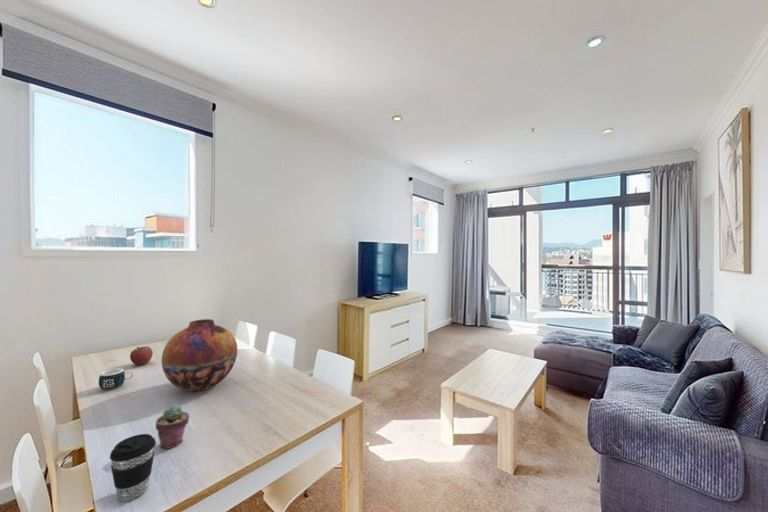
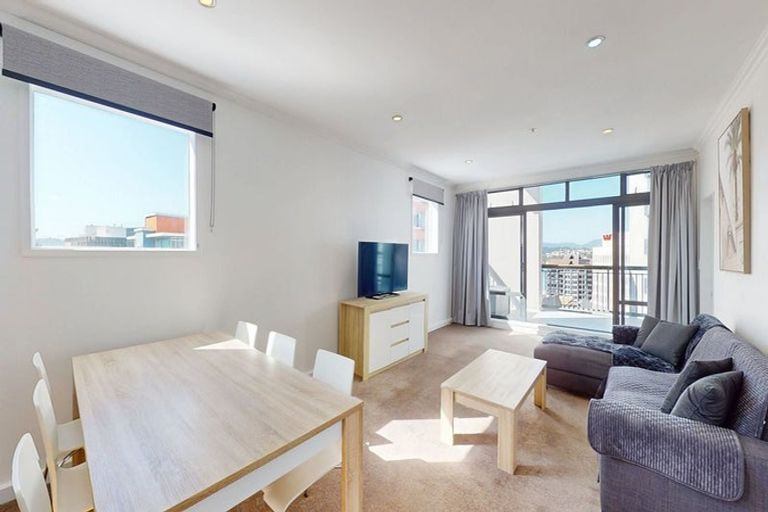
- potted succulent (172, 424)
- vase (201, 353)
- apple (141, 354)
- coffee cup (133, 467)
- mug (116, 378)
